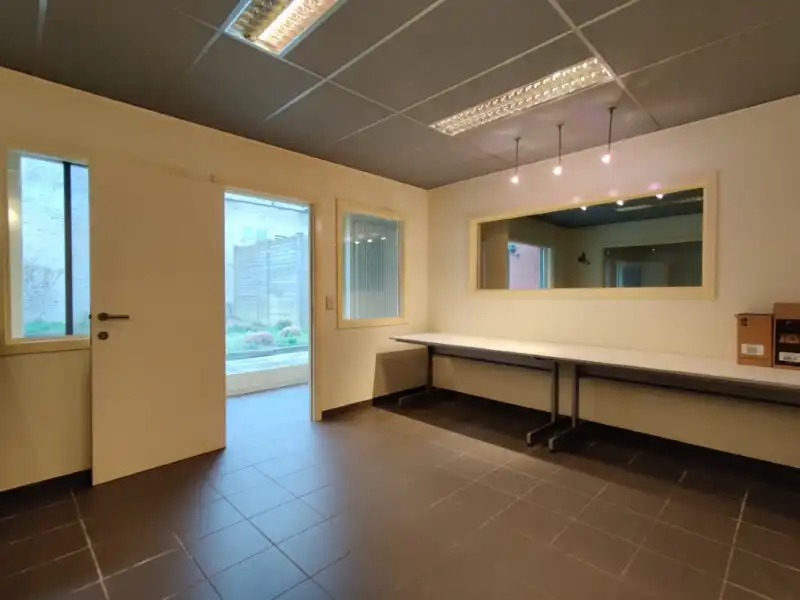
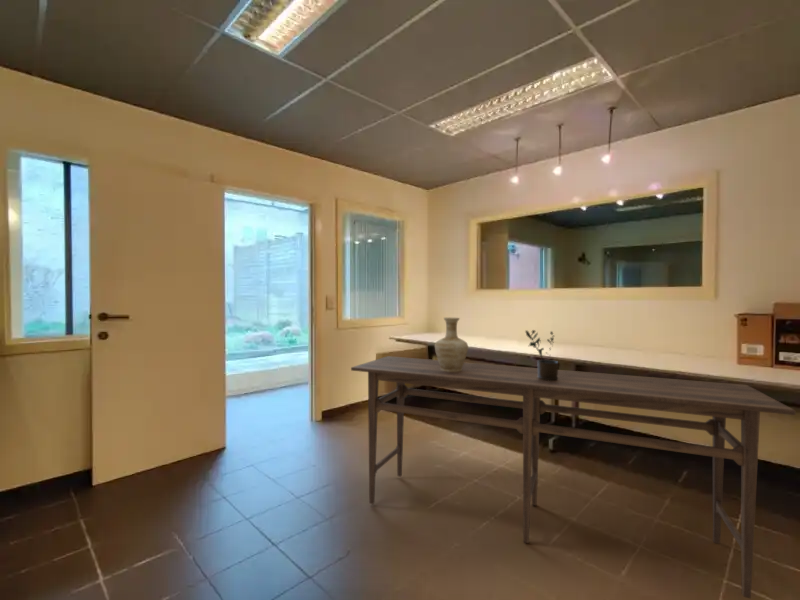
+ vase (451, 343)
+ dining table (532, 448)
+ potted plant (541, 353)
